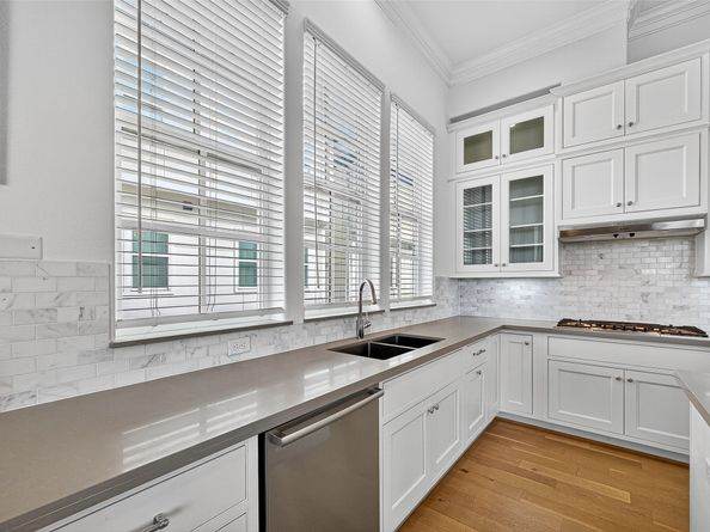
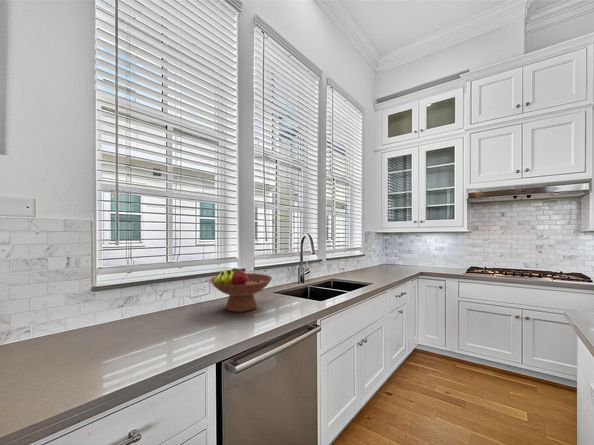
+ fruit bowl (241, 287)
